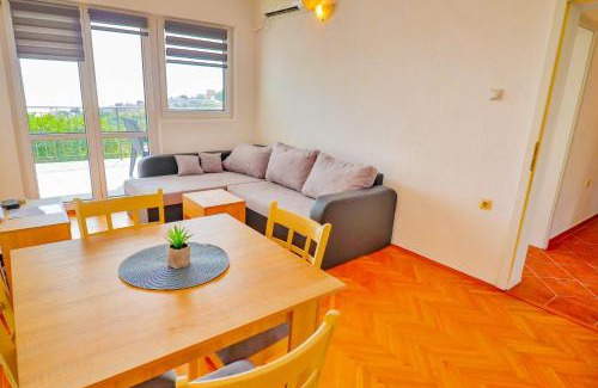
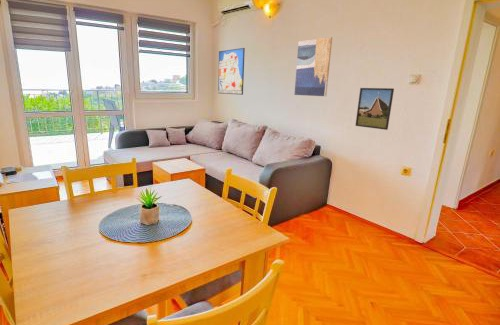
+ wall art (230, 72)
+ wall art (312, 68)
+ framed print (373, 108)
